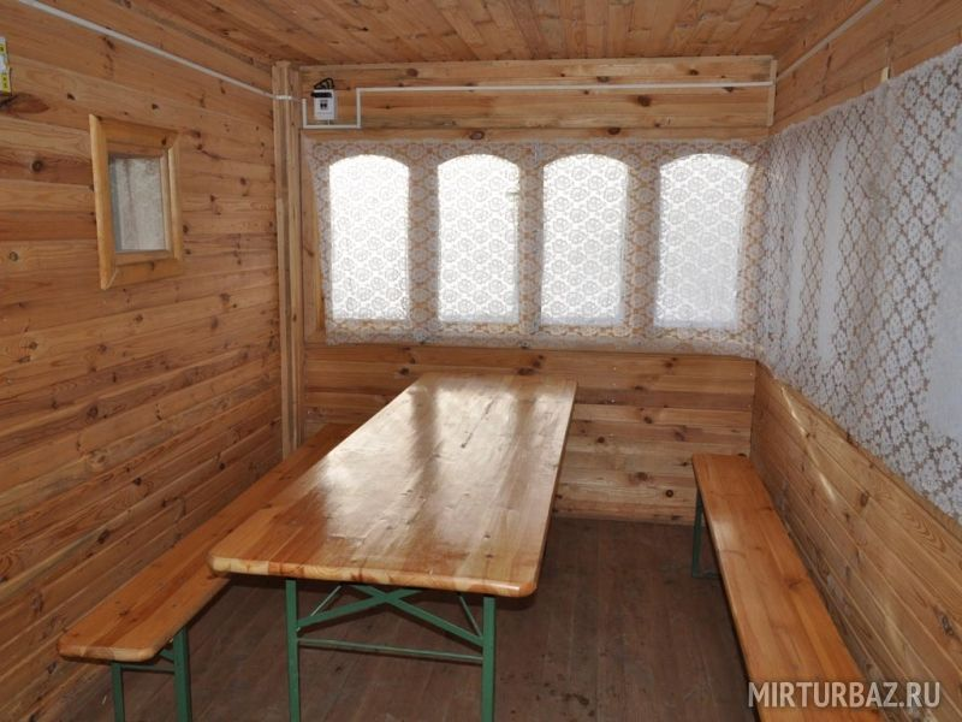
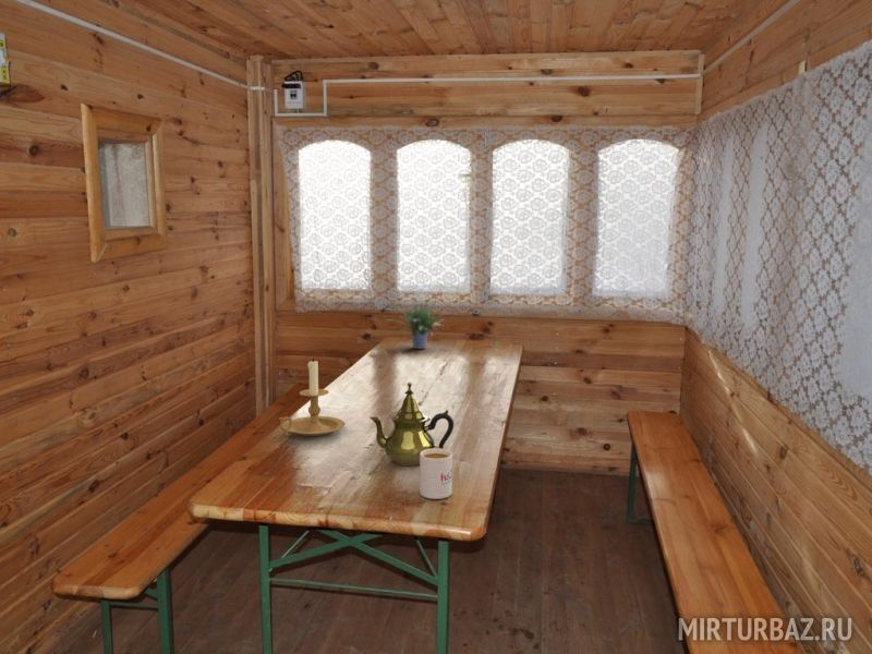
+ mug (436, 471)
+ teapot (411, 421)
+ potted plant (420, 317)
+ candle holder (313, 395)
